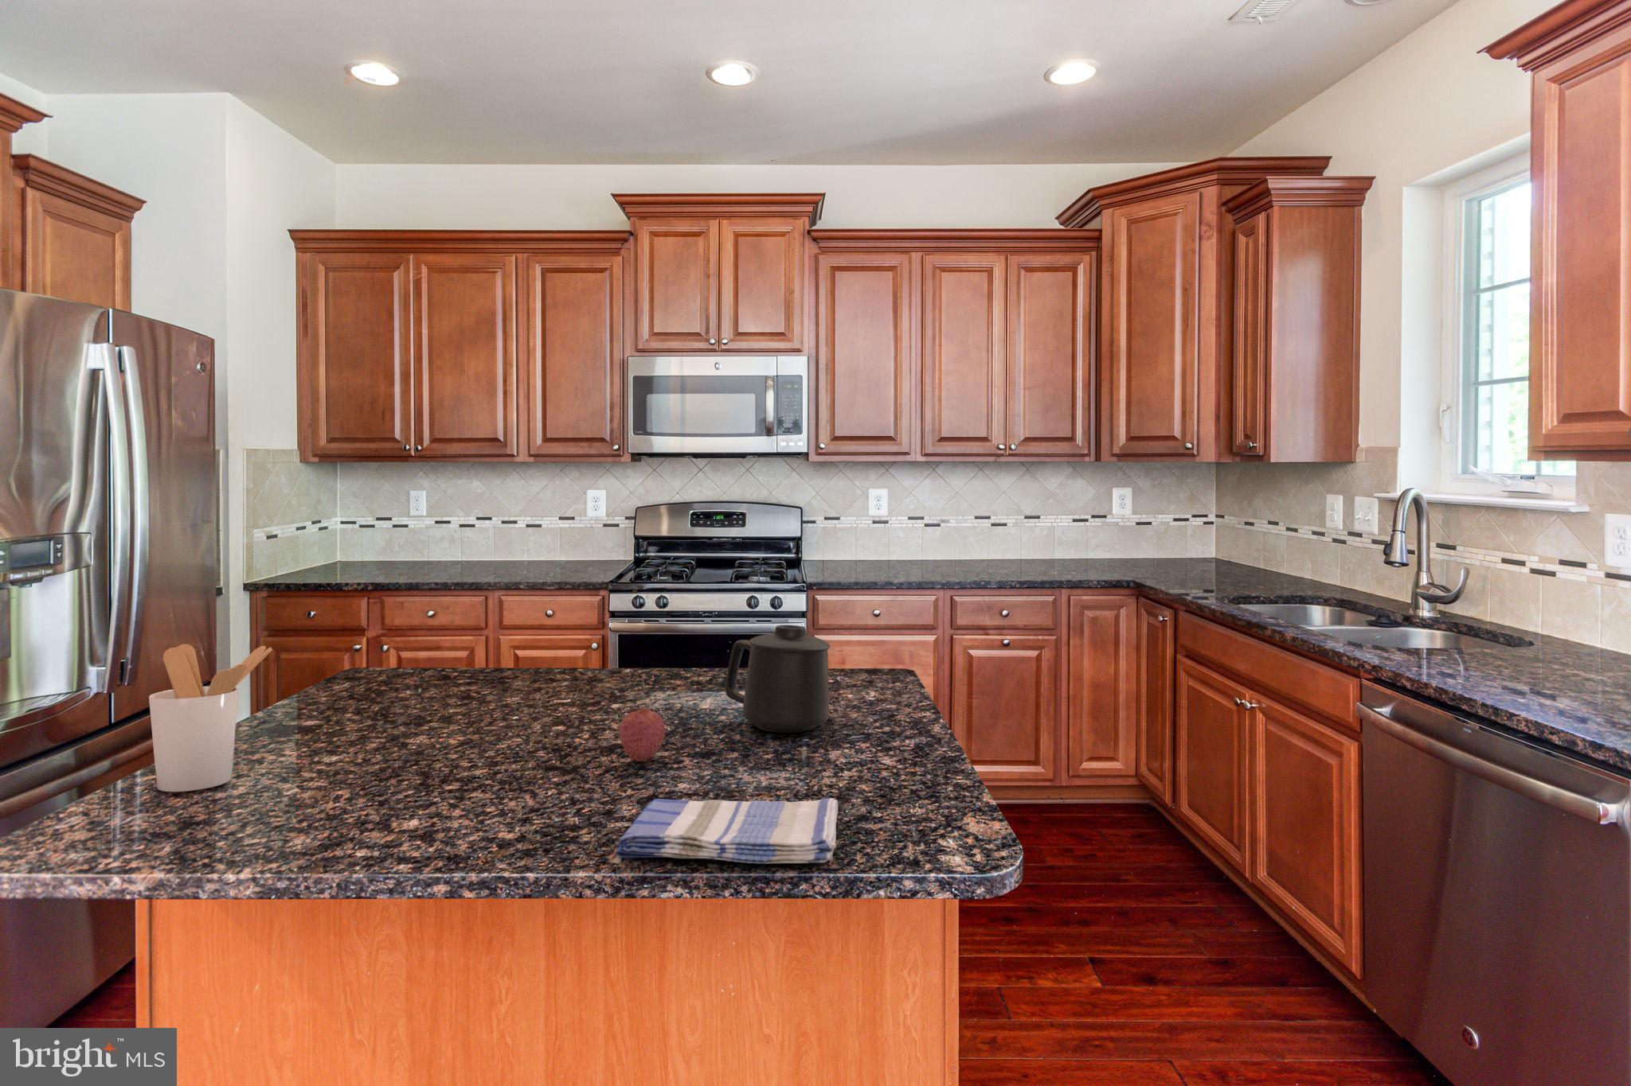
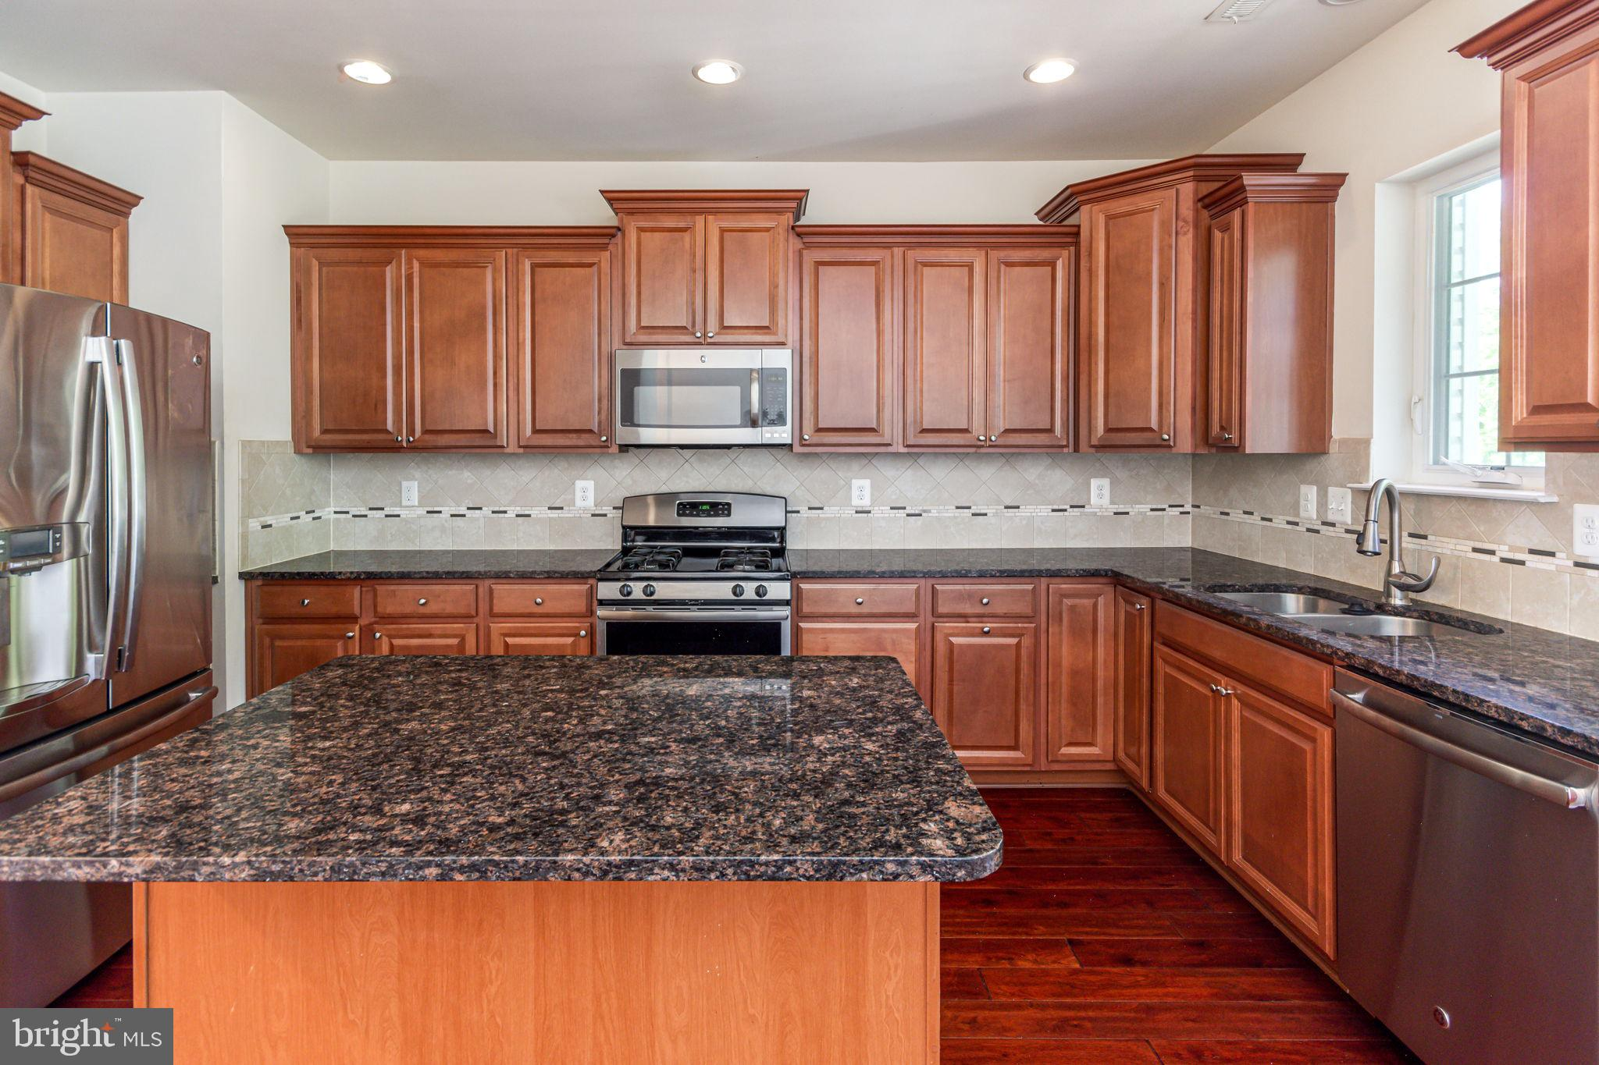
- mug (775, 675)
- fruit (641, 733)
- dish towel (736, 824)
- utensil holder (216, 711)
